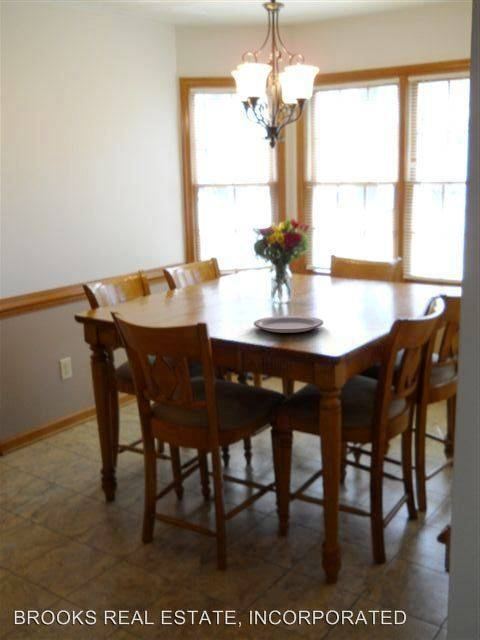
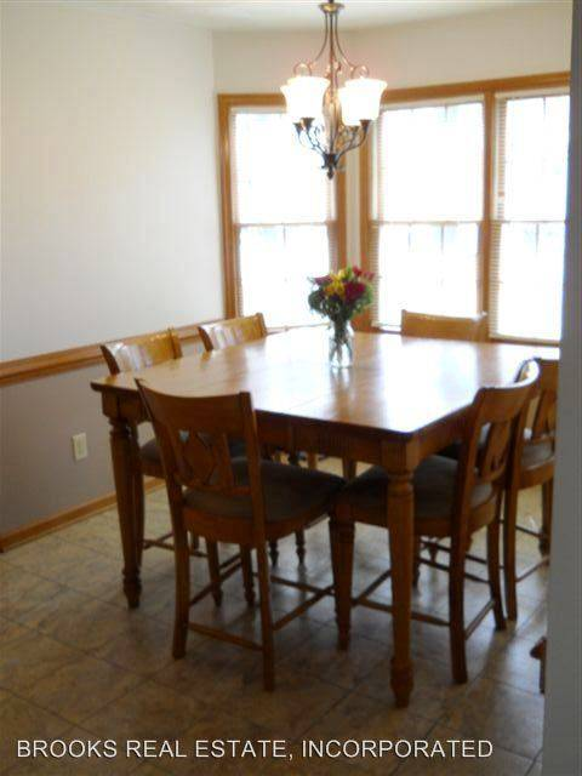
- plate (288, 324)
